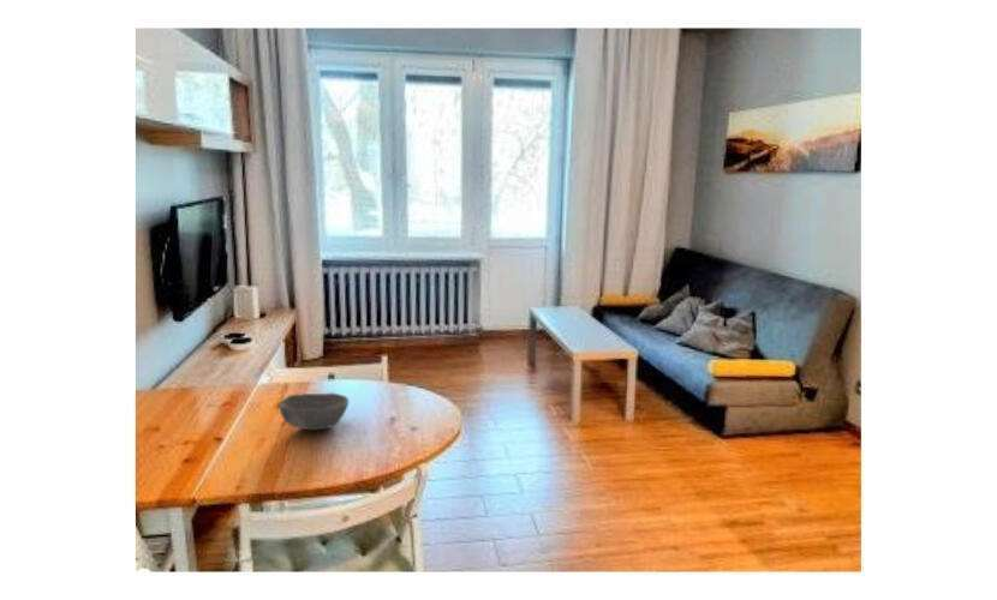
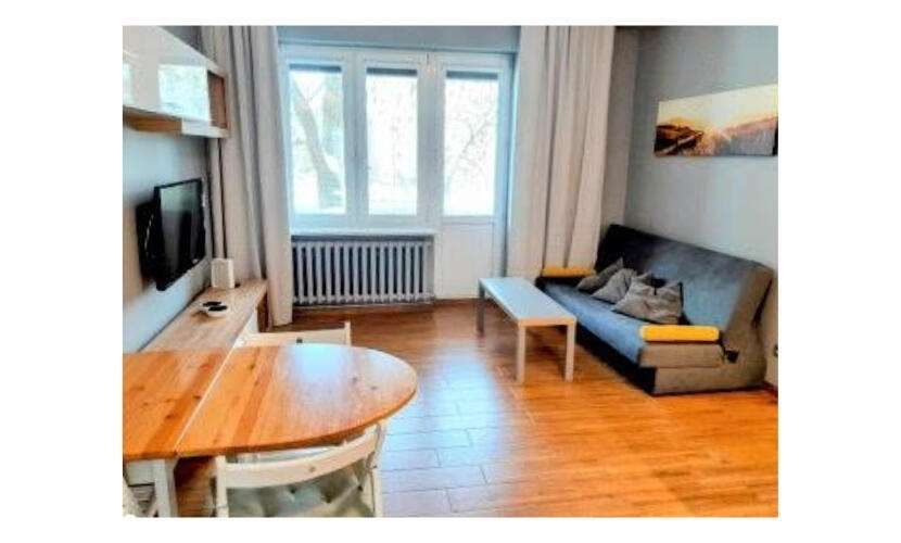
- bowl (315, 413)
